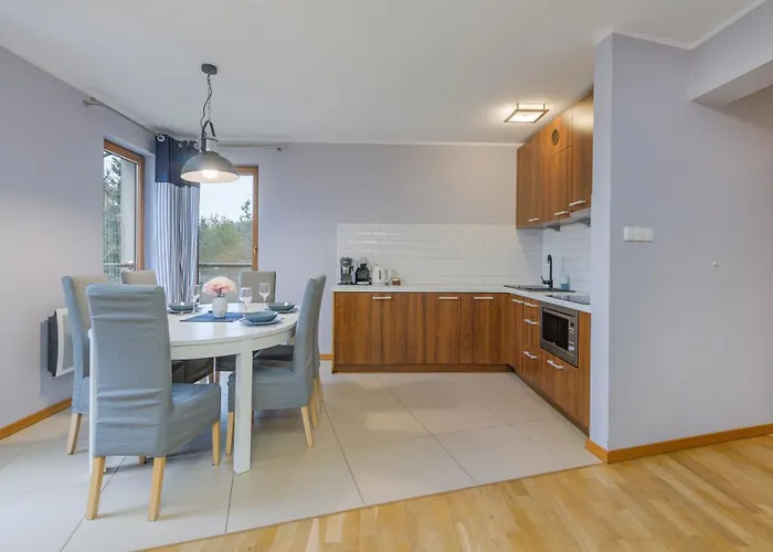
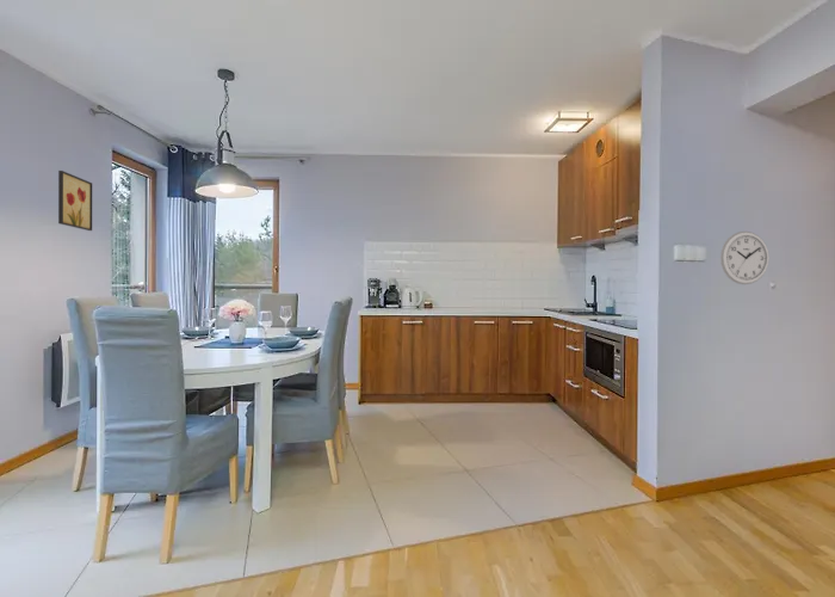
+ wall art (74, 202)
+ wall clock (746, 257)
